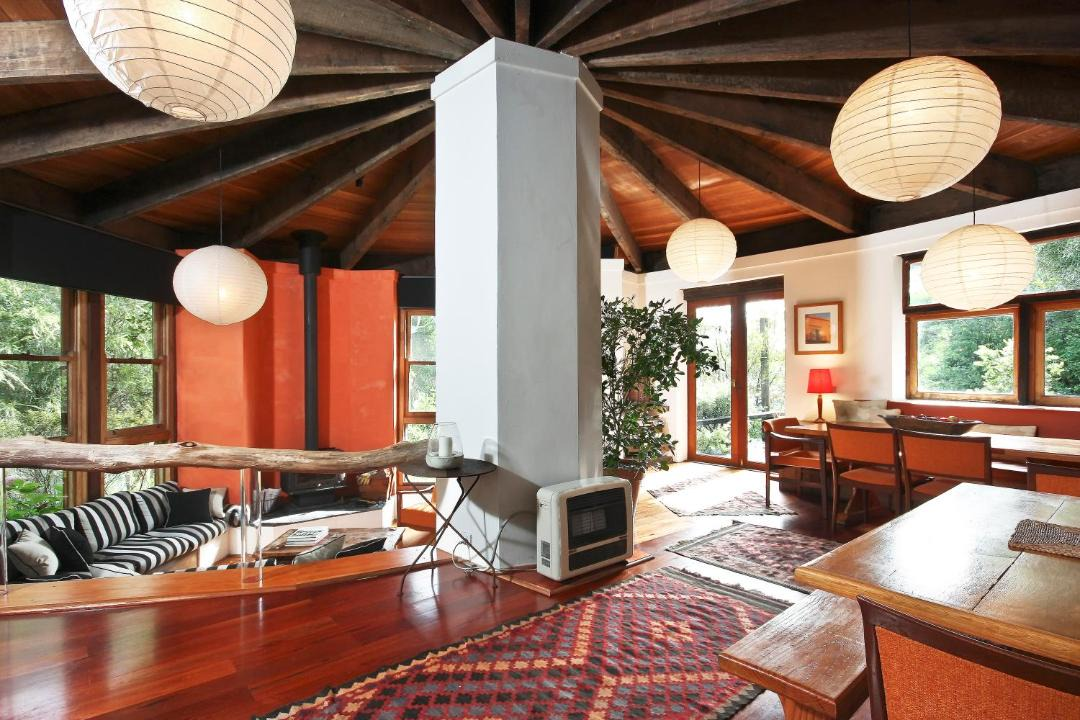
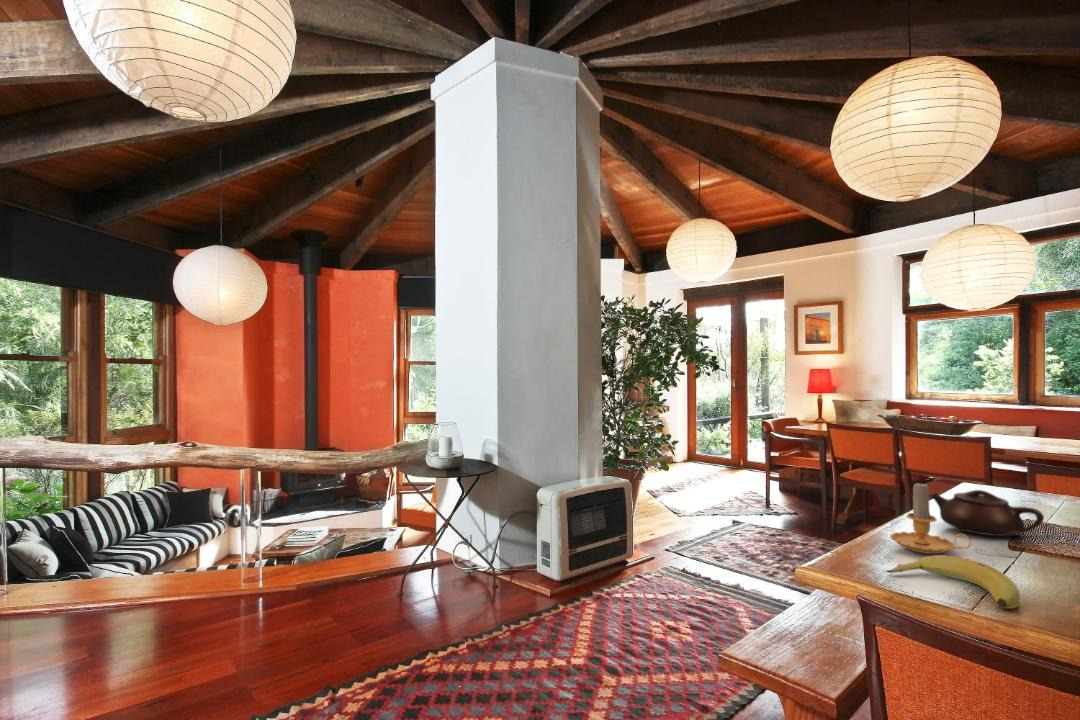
+ banana (948, 574)
+ teapot (982, 510)
+ candle (928, 516)
